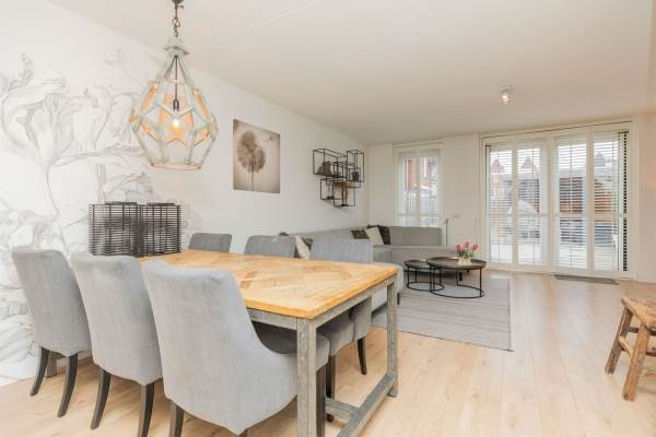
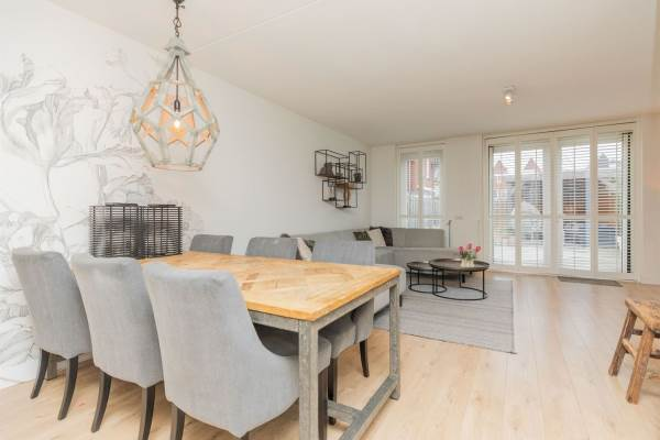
- wall art (258, 160)
